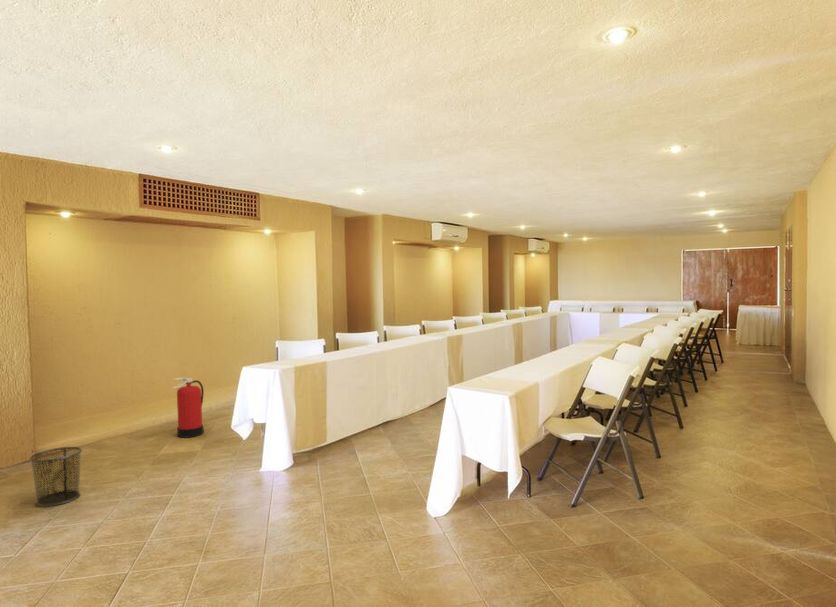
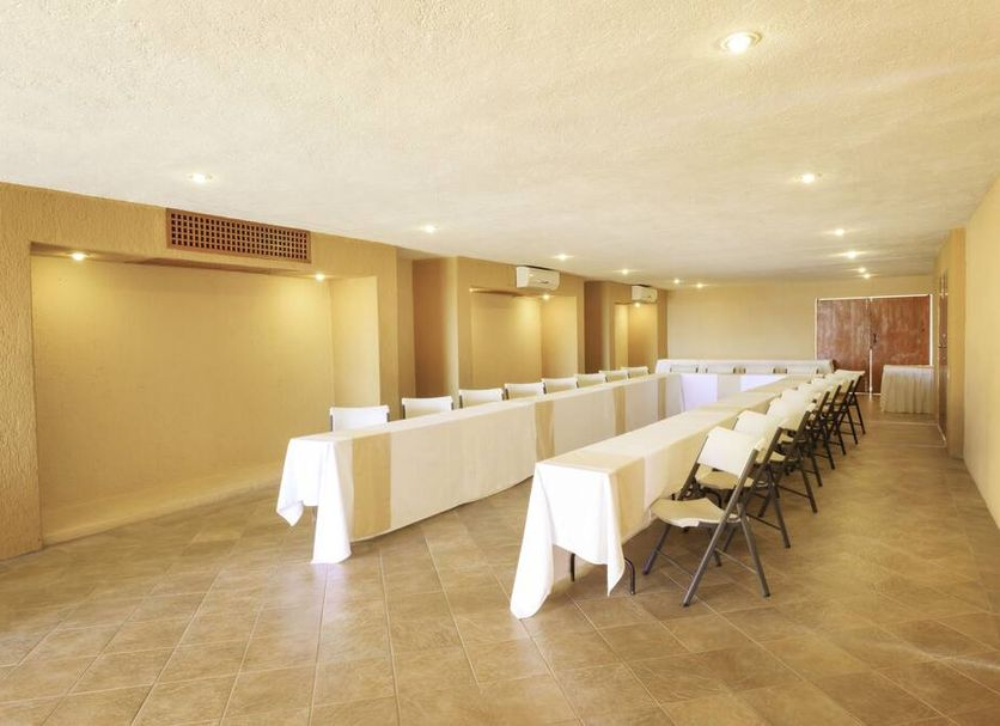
- fire extinguisher (189, 405)
- waste bin (57, 476)
